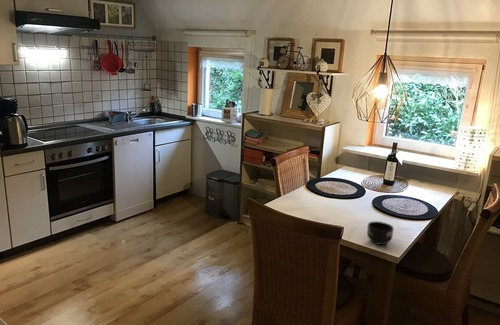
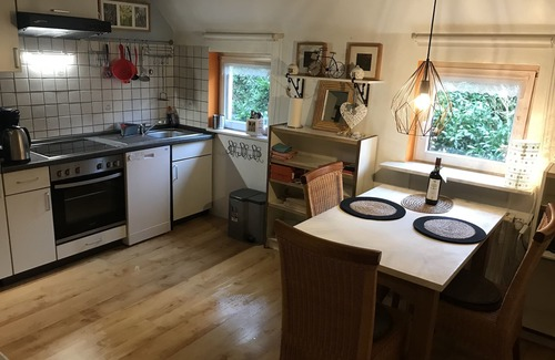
- mug (380, 232)
